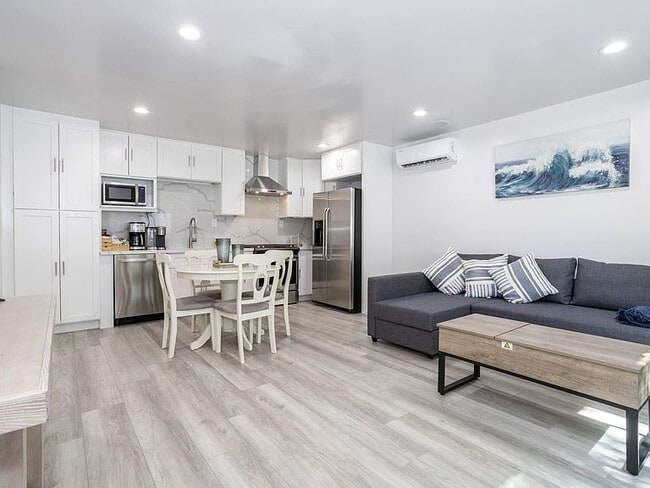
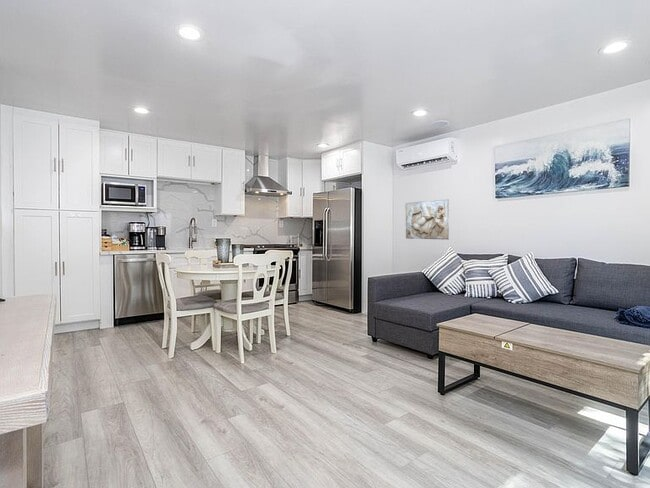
+ relief sculpture (425, 220)
